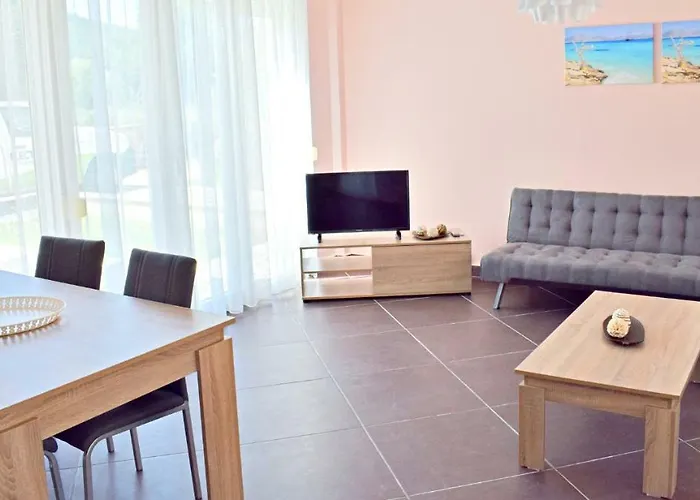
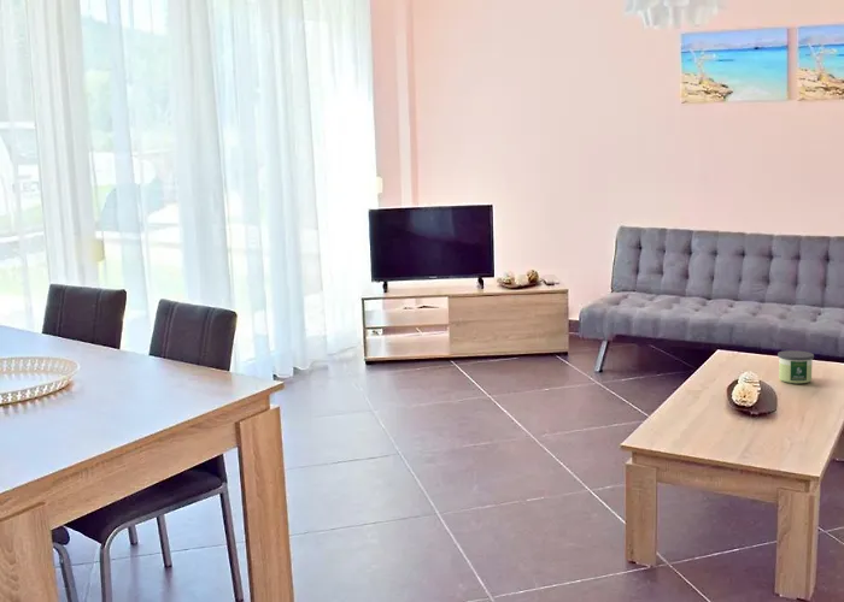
+ candle (795, 367)
